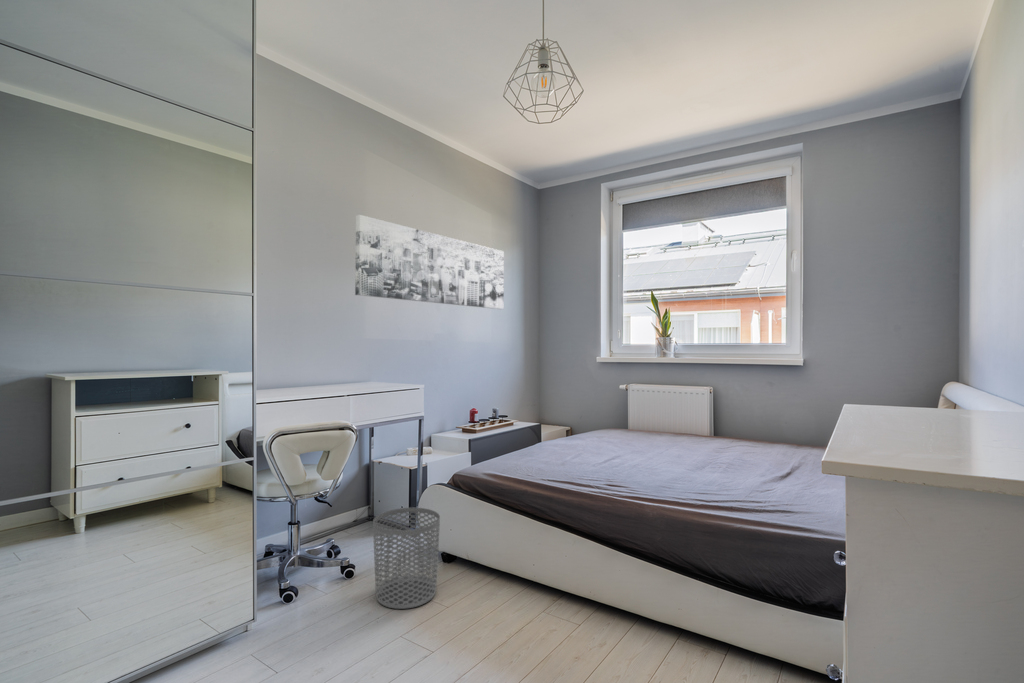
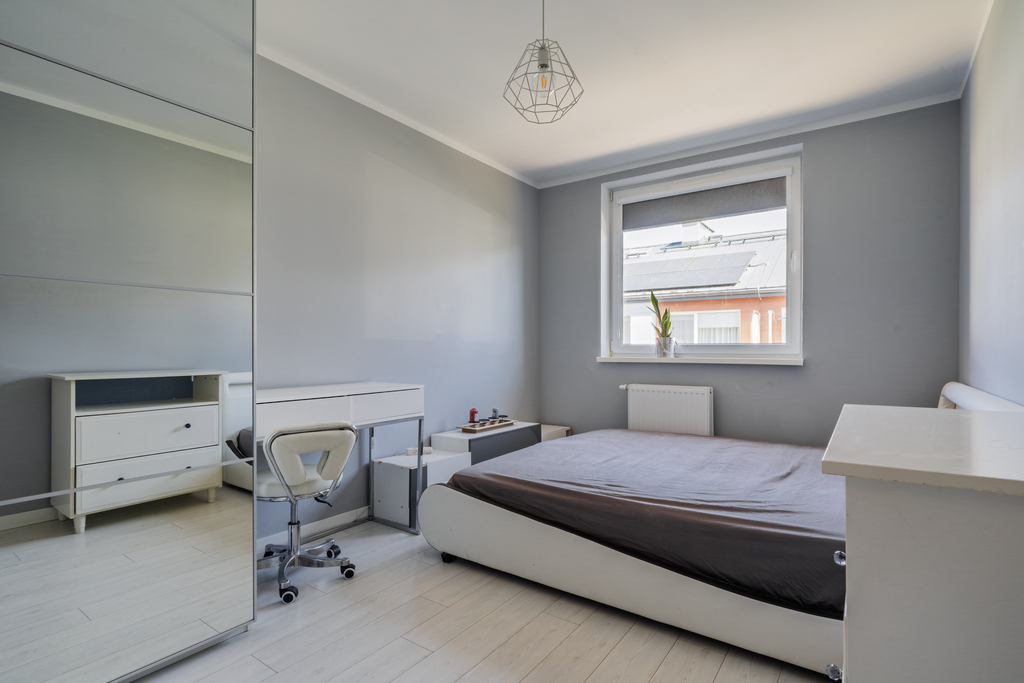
- wall art (441, 269)
- waste bin (405, 556)
